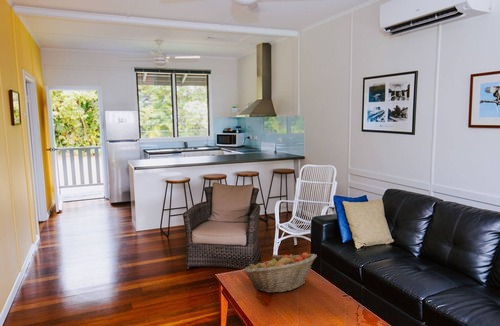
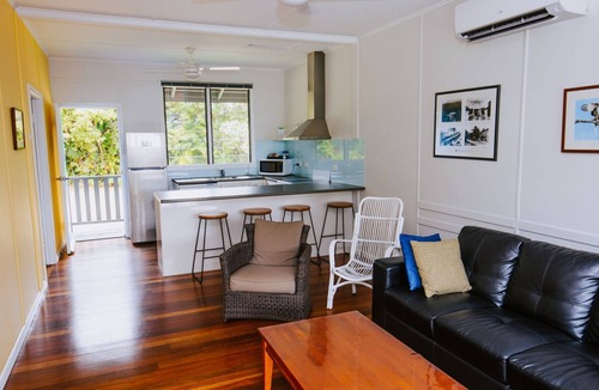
- fruit basket (280, 268)
